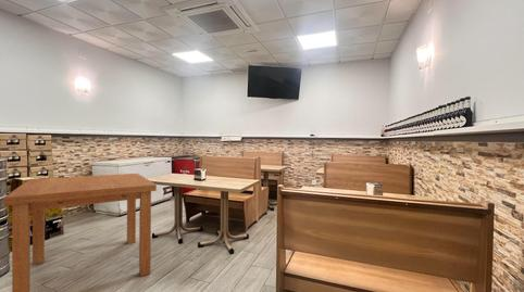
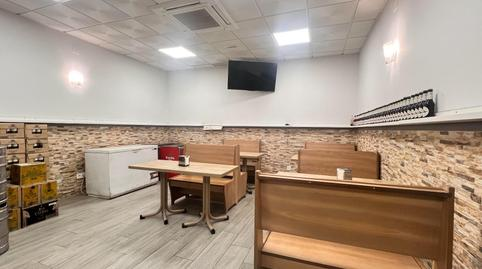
- dining table (86, 204)
